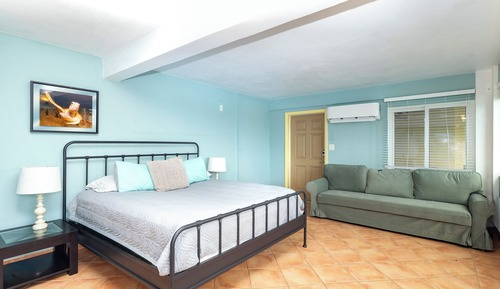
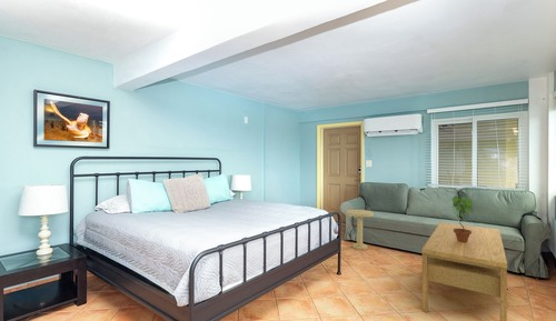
+ side table (359, 229)
+ coffee table (465, 264)
+ potted plant (461, 217)
